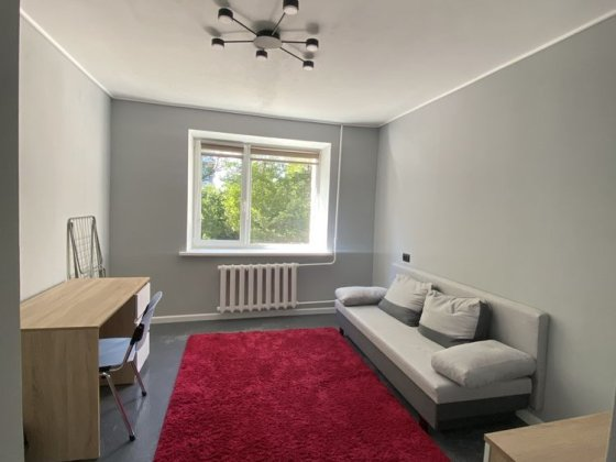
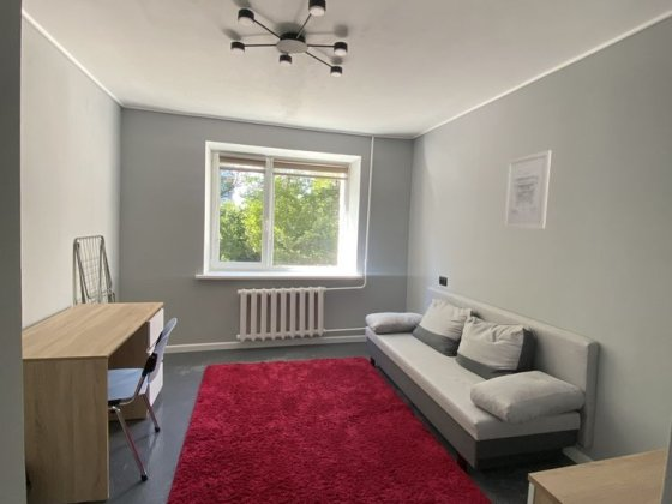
+ wall art (524, 192)
